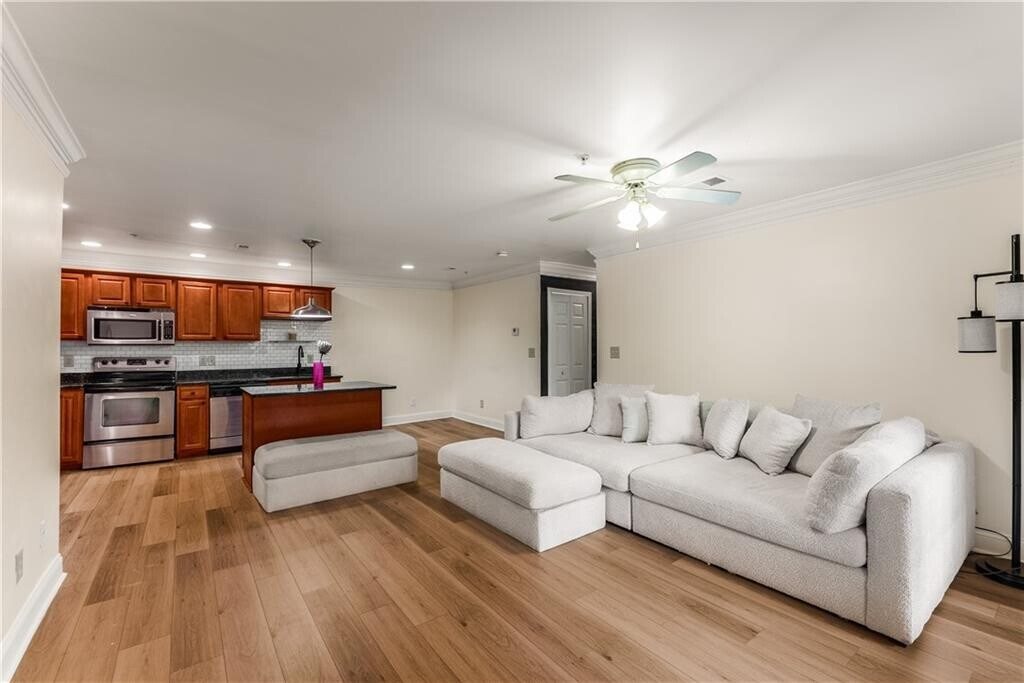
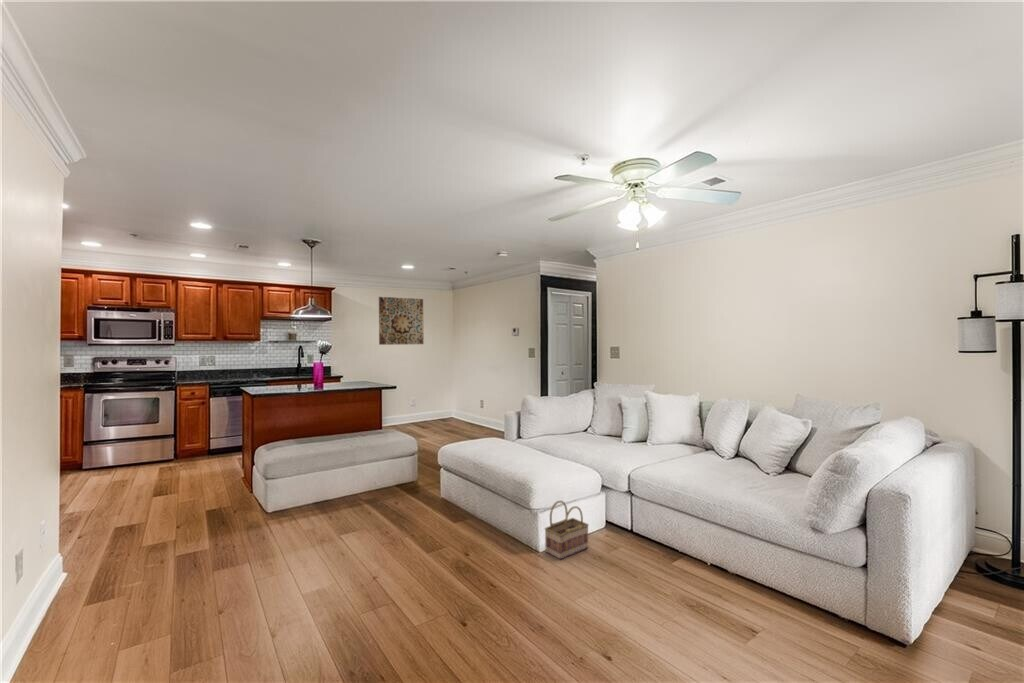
+ wall art (401, 321)
+ basket (566, 526)
